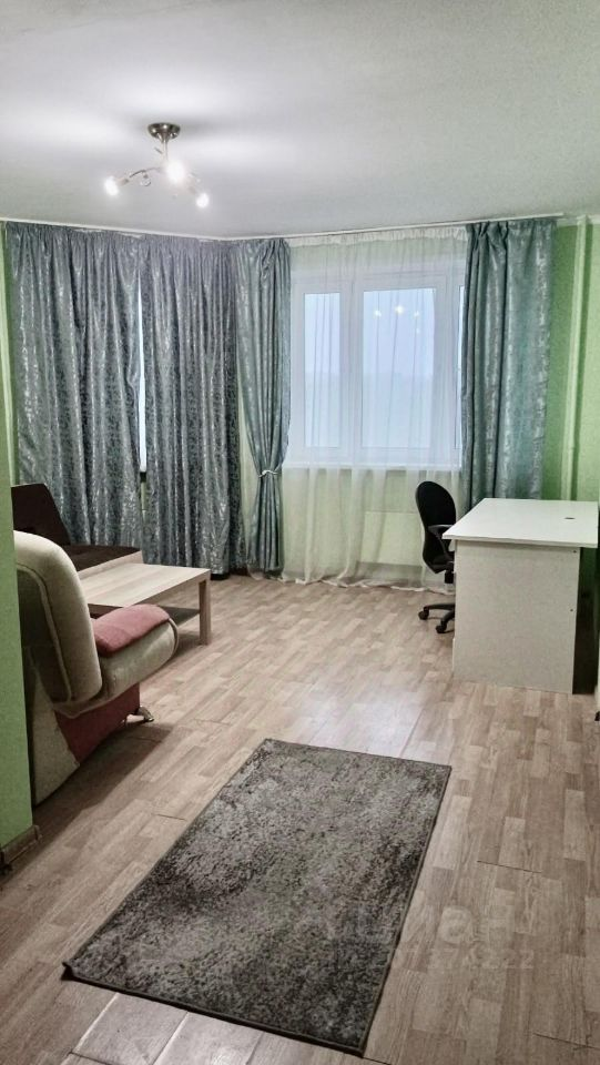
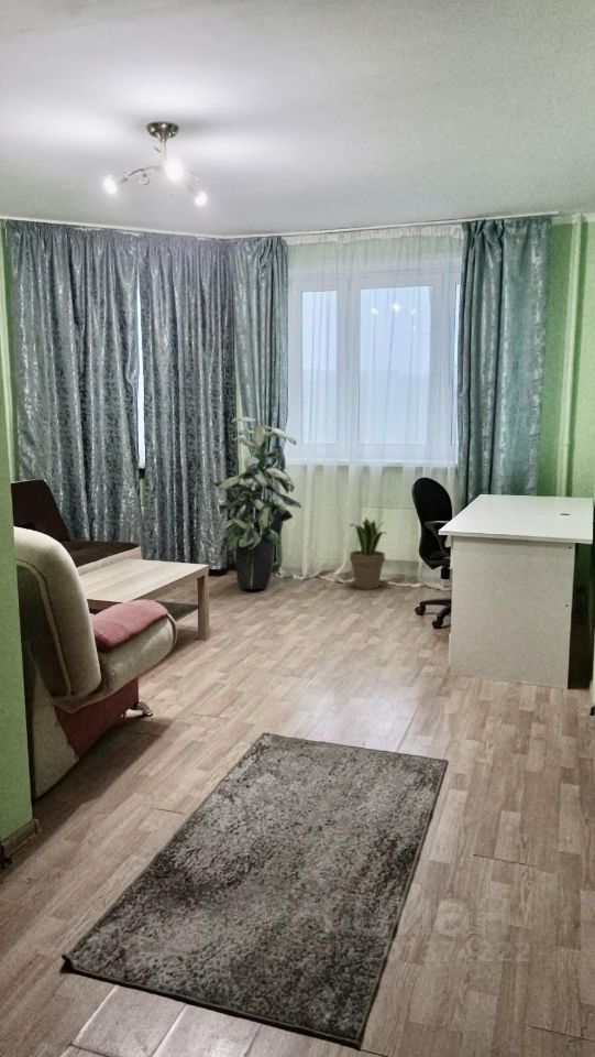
+ potted plant (368, 552)
+ indoor plant (254, 503)
